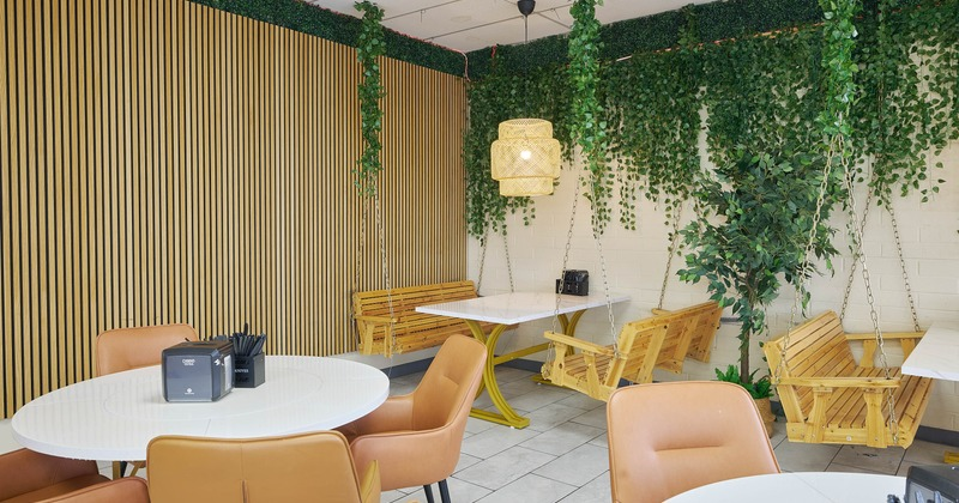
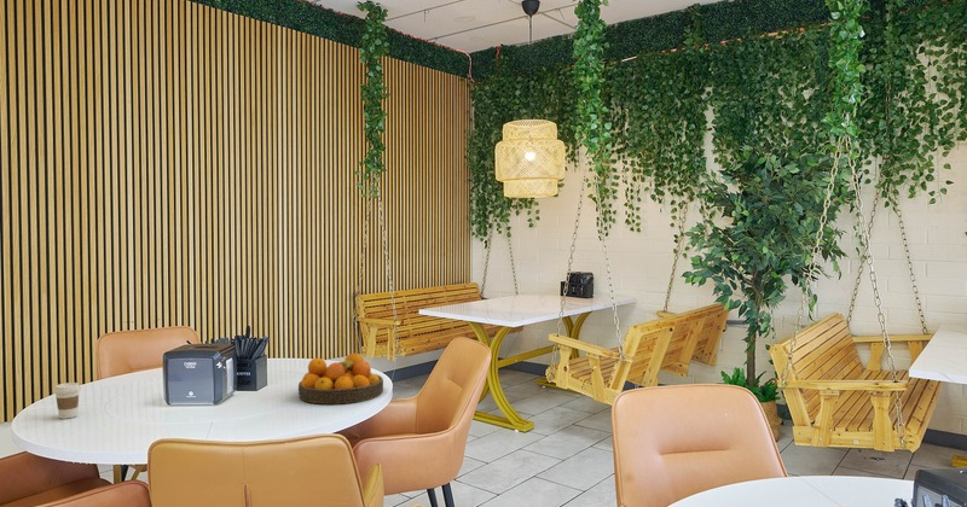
+ coffee cup (66, 400)
+ fruit bowl (341, 374)
